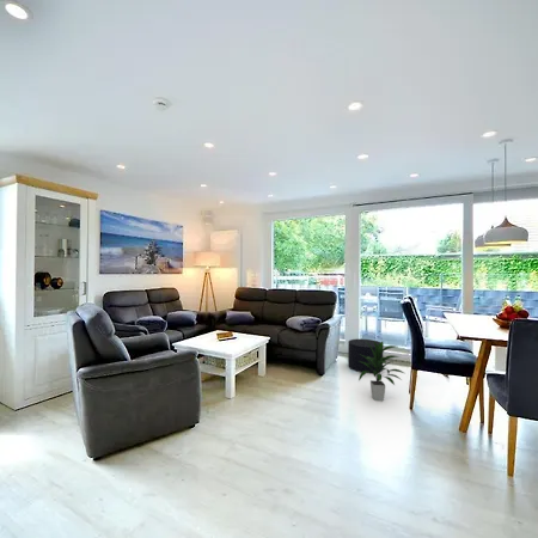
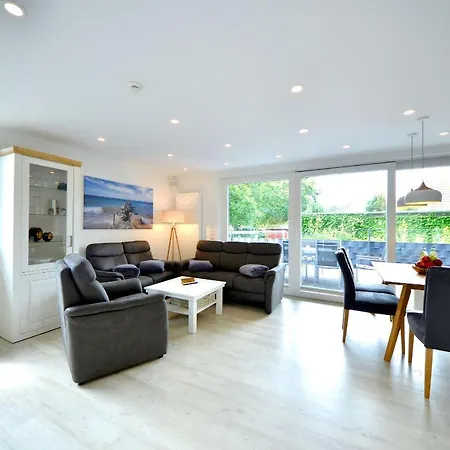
- indoor plant (378, 368)
- stool (365, 355)
